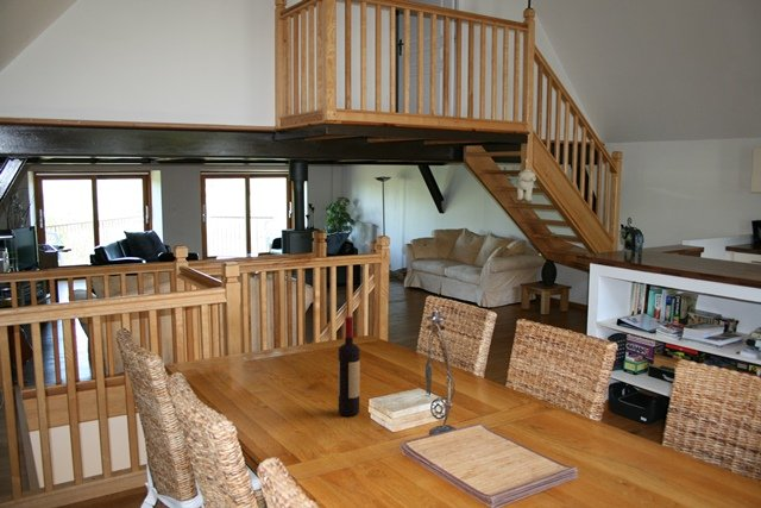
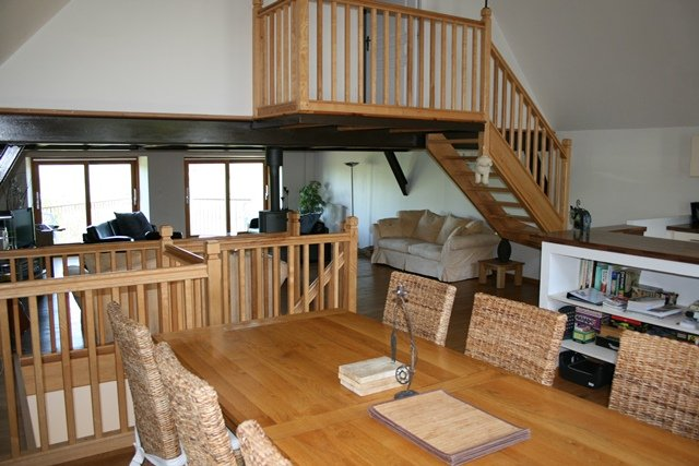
- wine bottle (348, 364)
